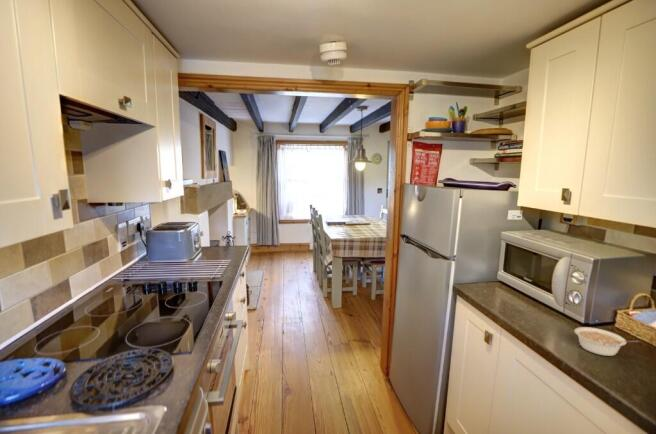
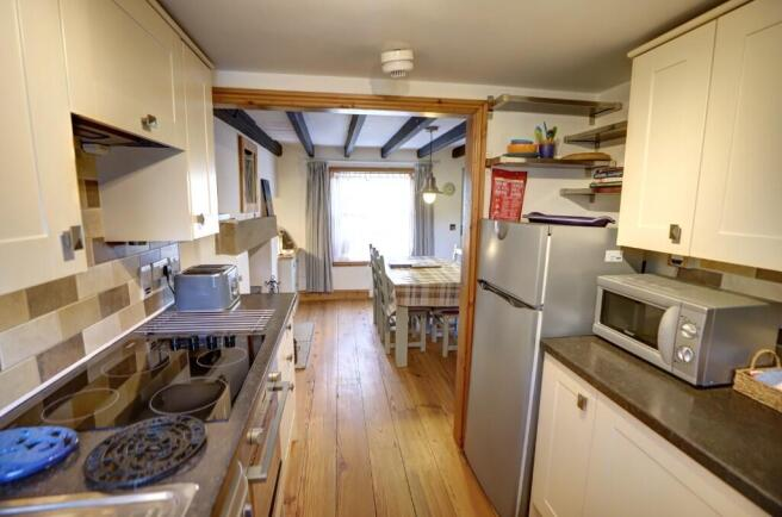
- legume (600, 341)
